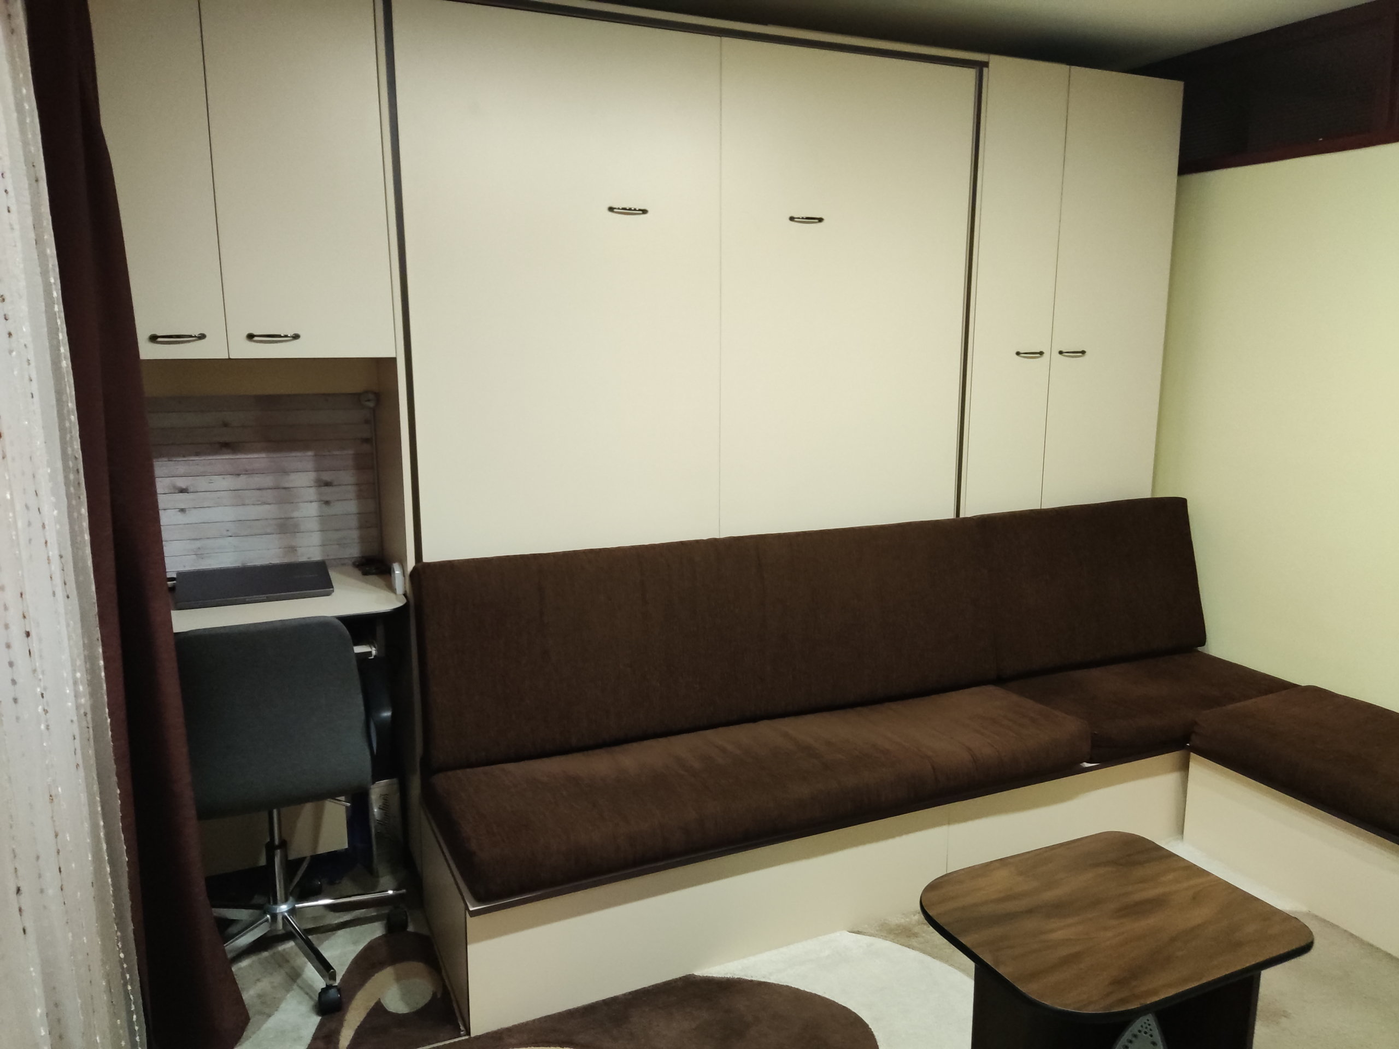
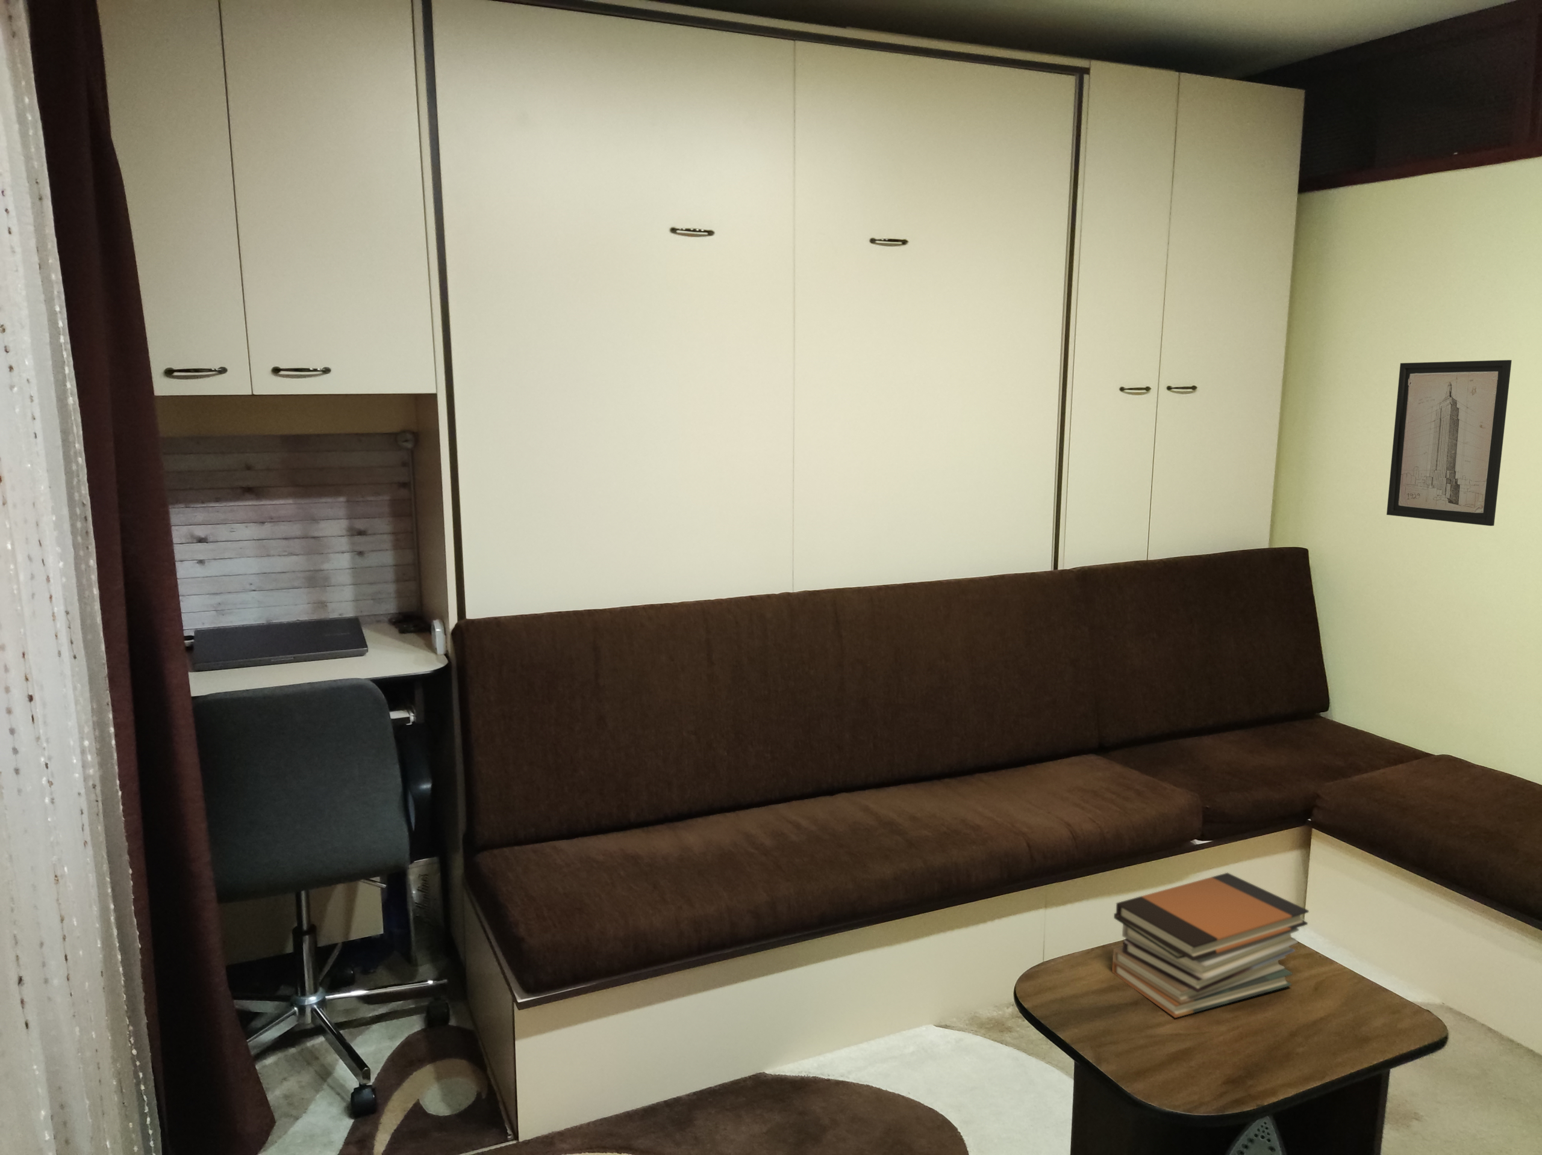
+ wall art (1446, 442)
+ book stack (1207, 943)
